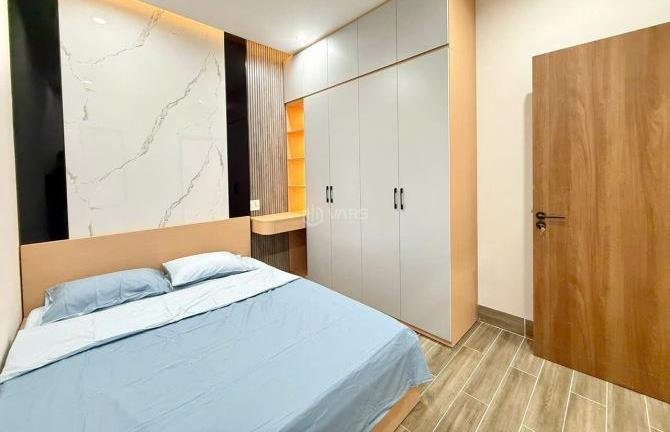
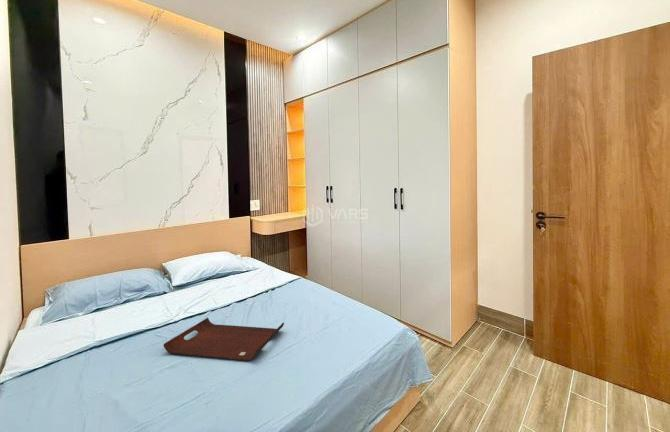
+ serving tray (228, 336)
